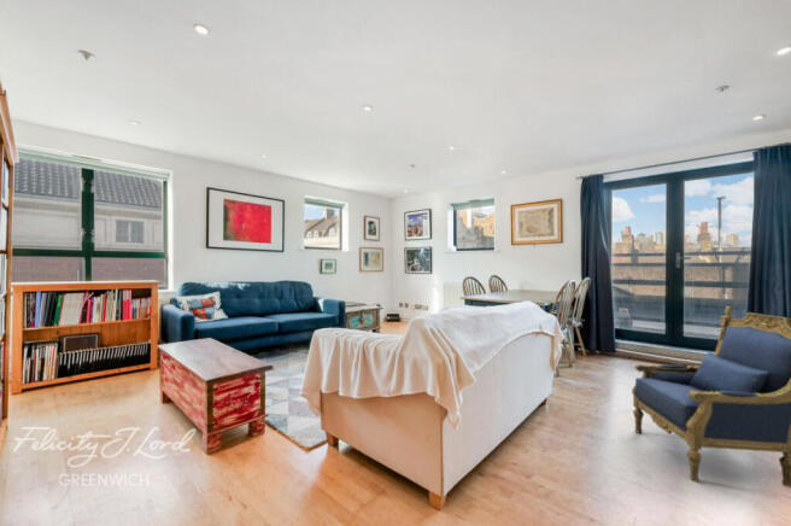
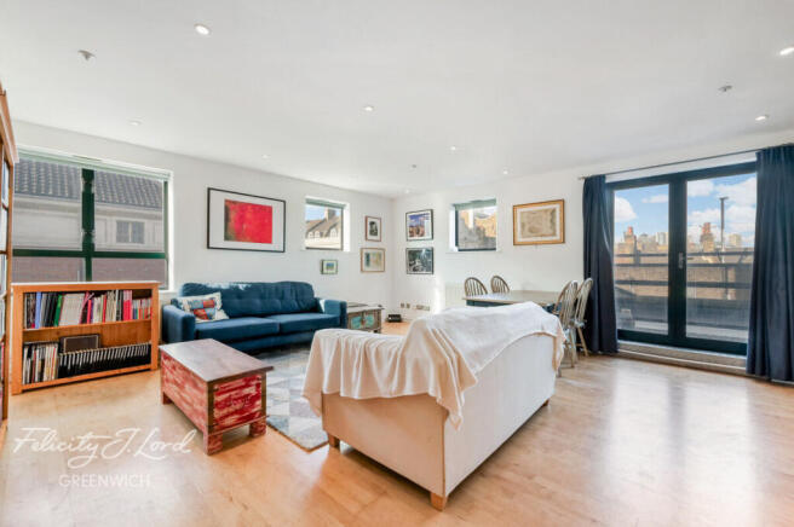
- armchair (711, 374)
